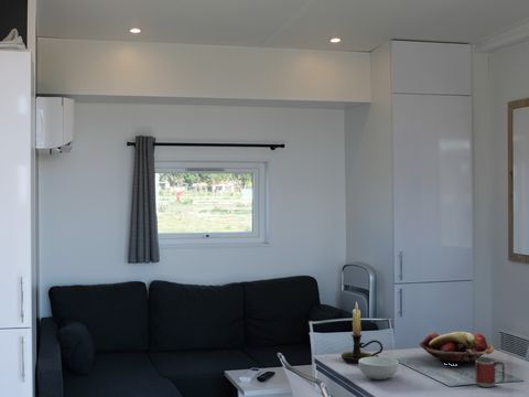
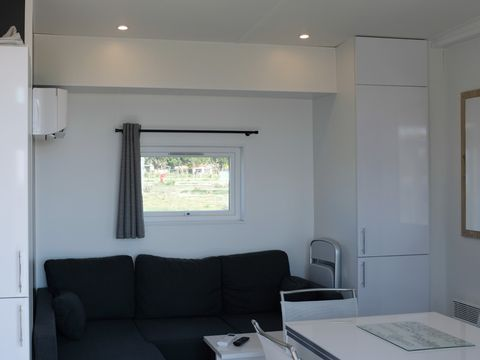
- candle holder (360, 330)
- mug (488, 372)
- fruit basket (457, 345)
- cereal bowl (378, 368)
